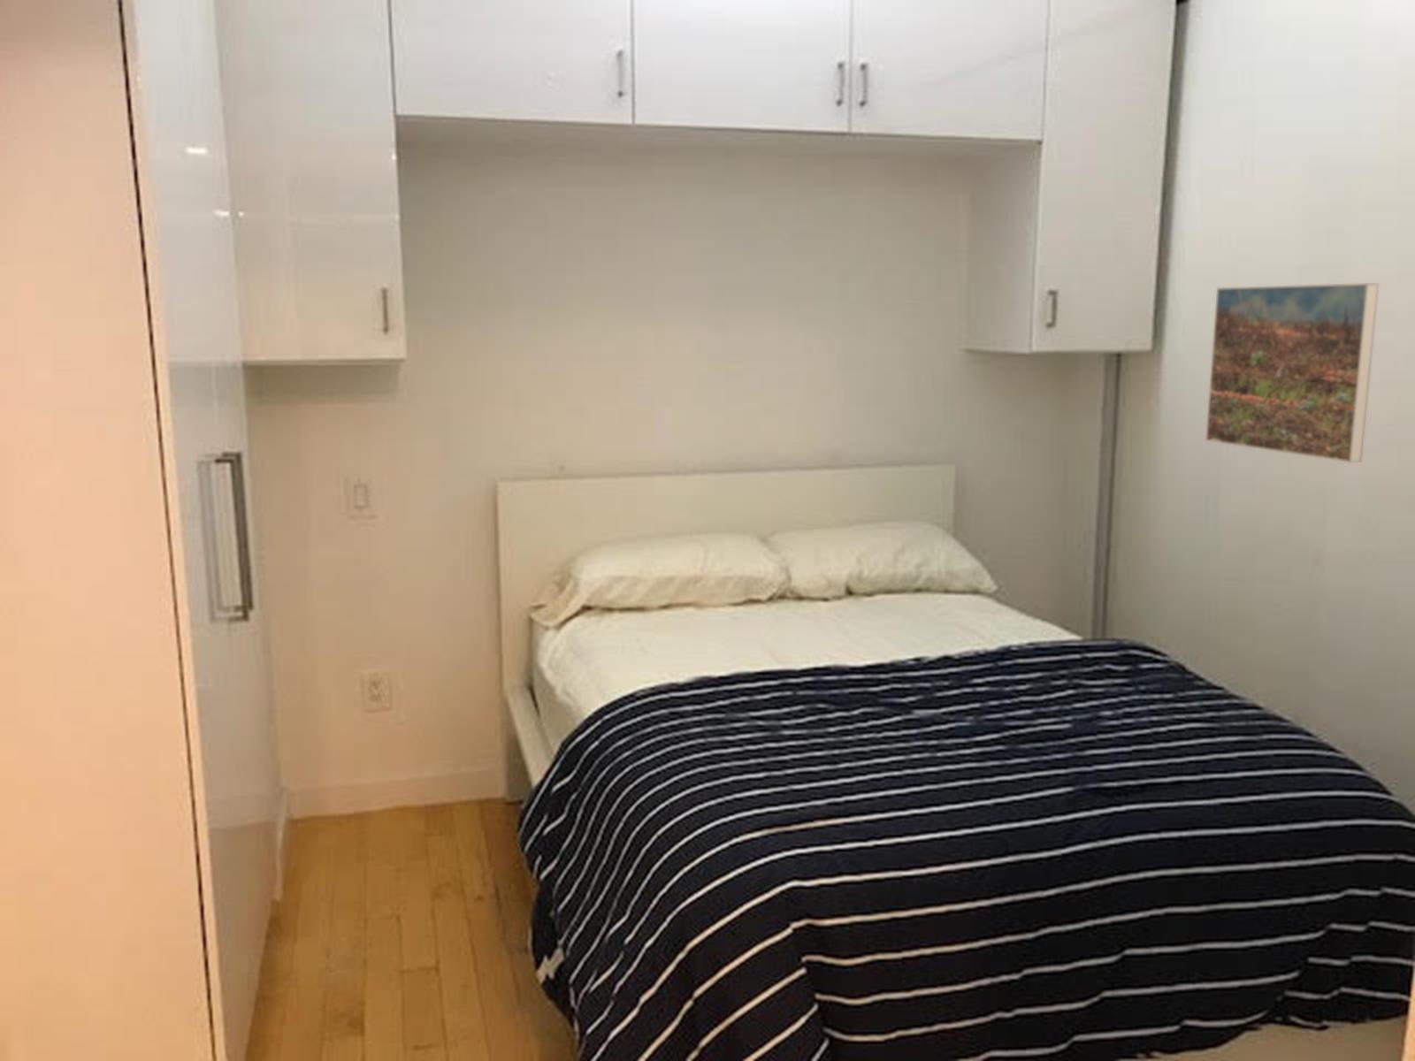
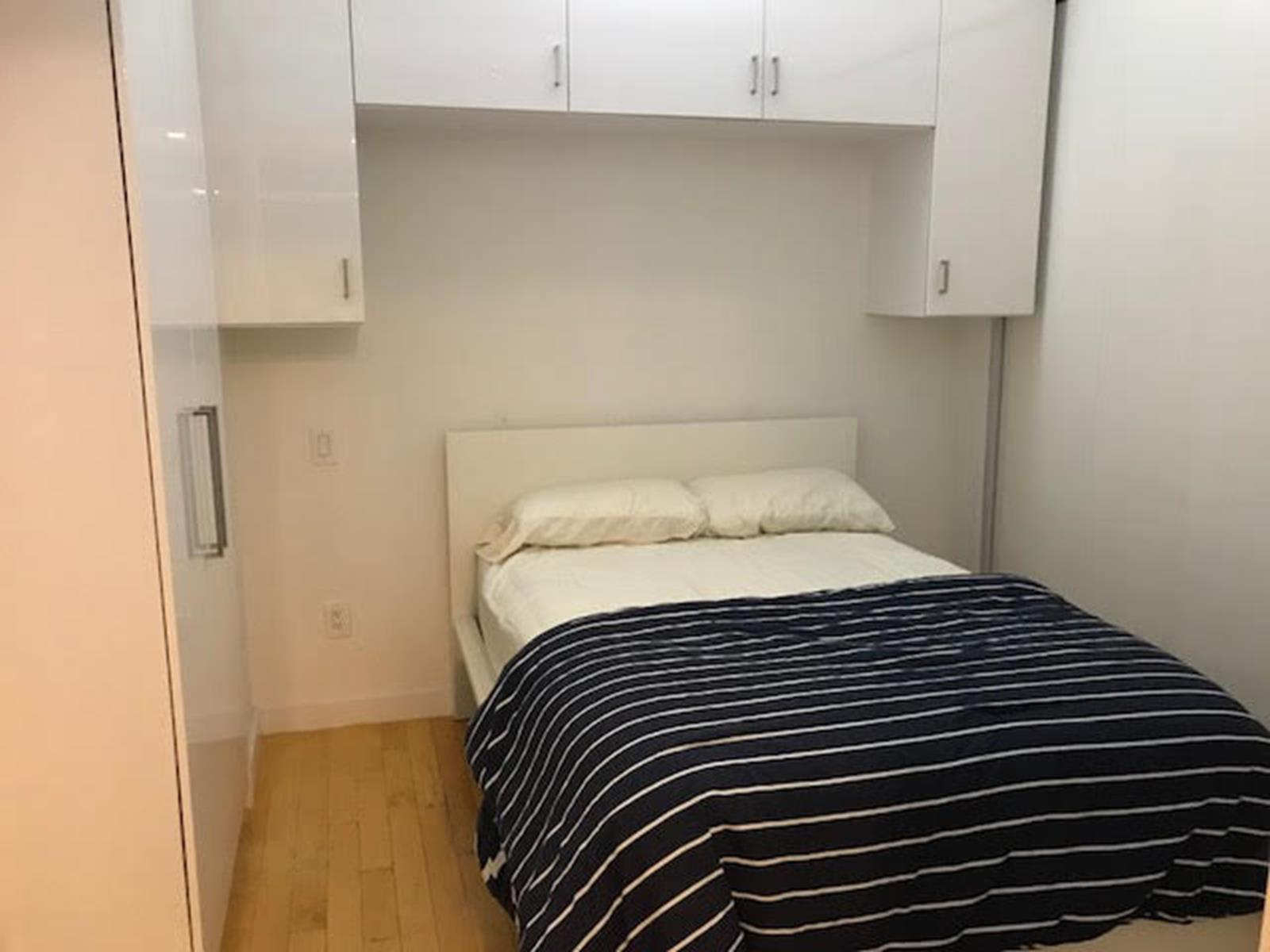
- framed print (1285, 369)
